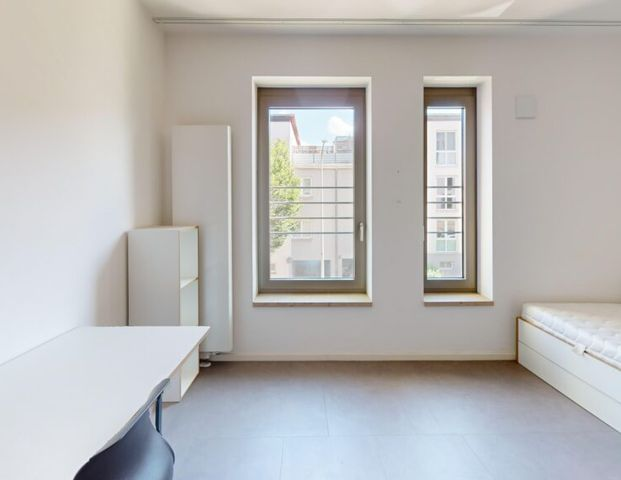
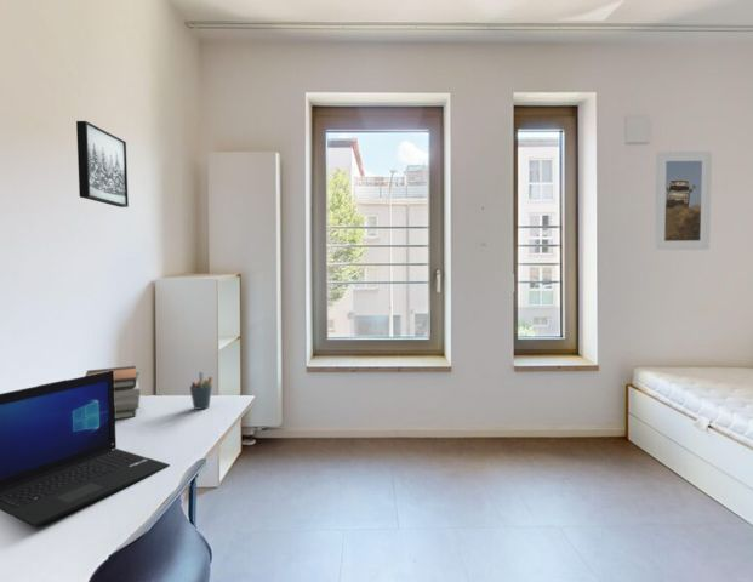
+ laptop (79, 436)
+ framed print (683, 200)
+ wall art (104, 167)
+ pen holder (201, 390)
+ book stack (114, 392)
